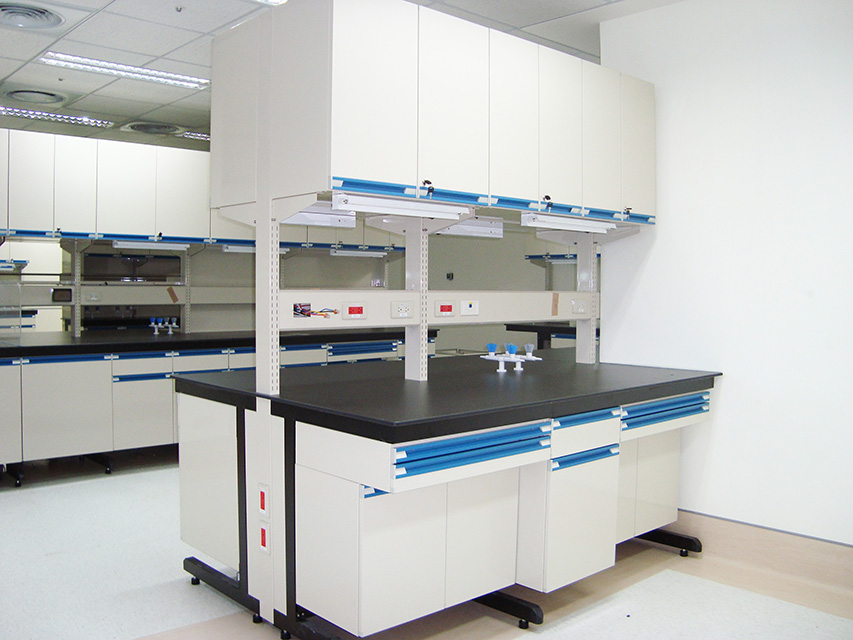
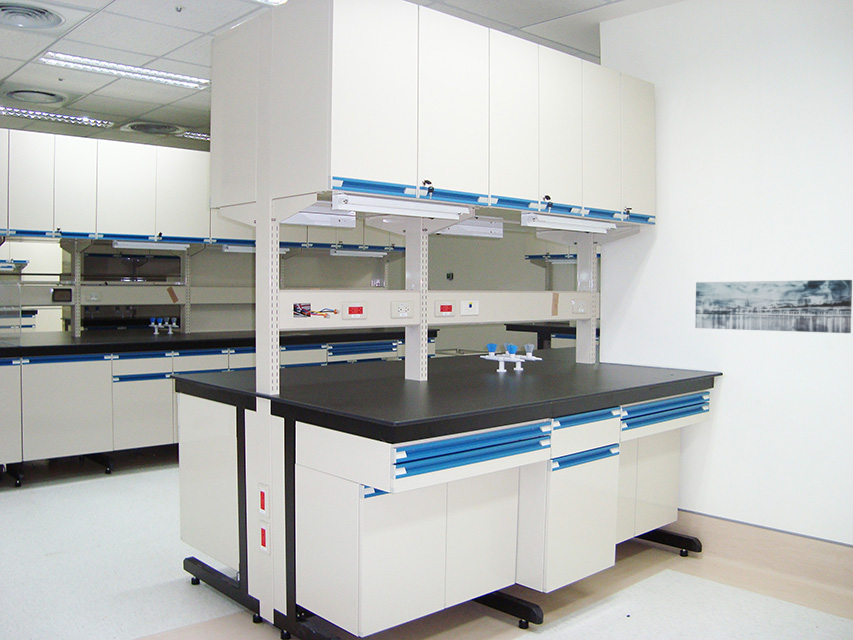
+ wall art (767, 305)
